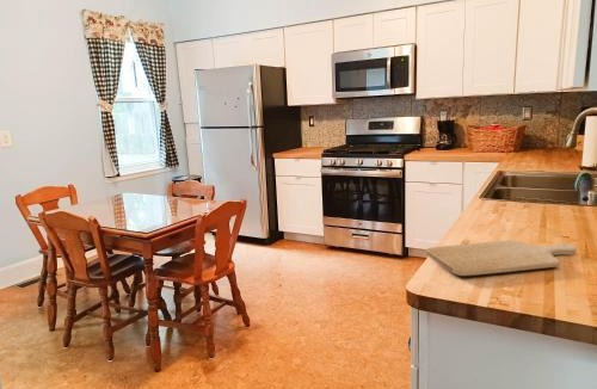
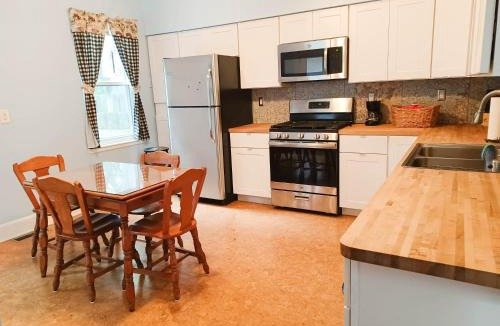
- chopping board (507, 254)
